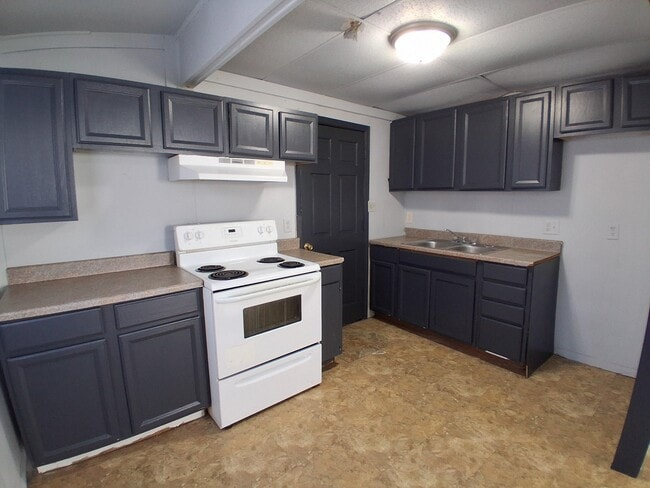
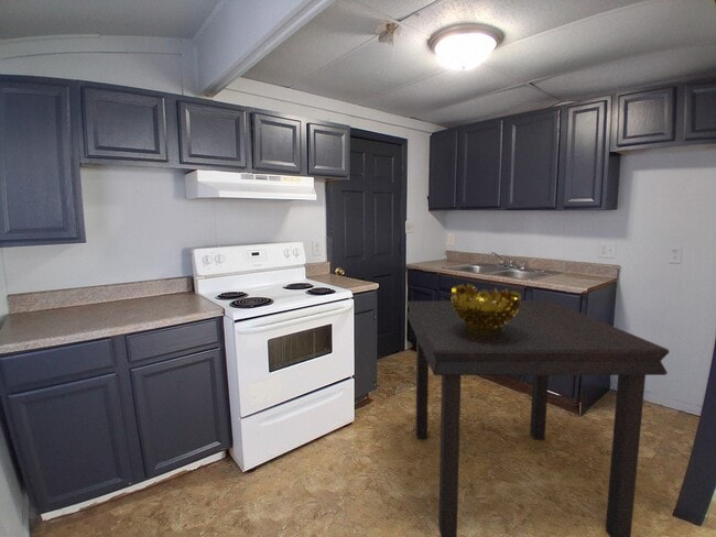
+ dining table (502, 374)
+ decorative bowl (484, 308)
